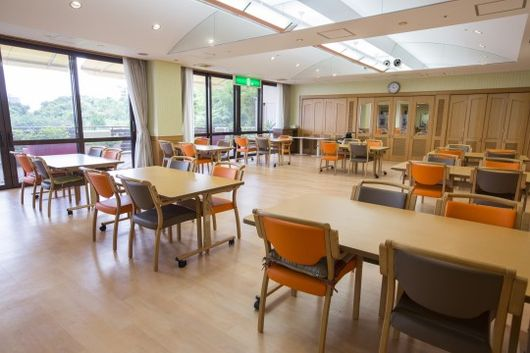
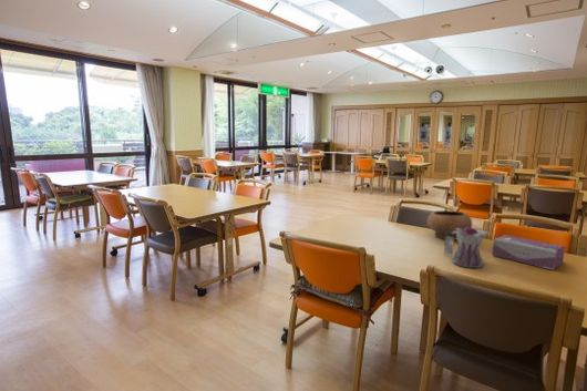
+ bowl (449, 224)
+ teapot (464, 244)
+ tissue box (527, 250)
